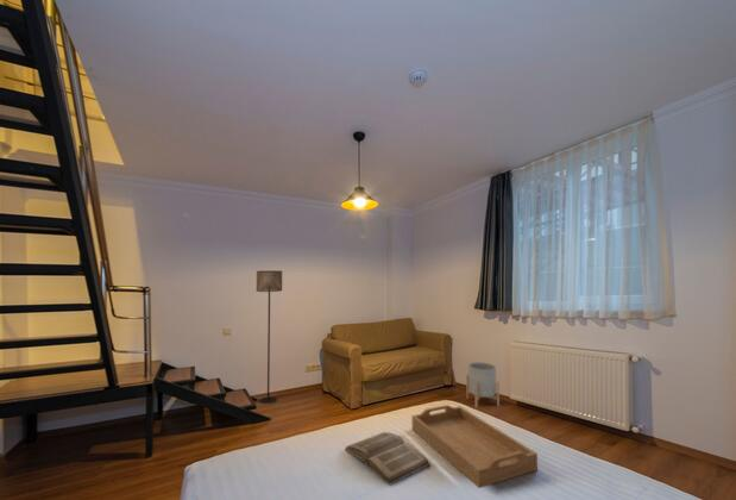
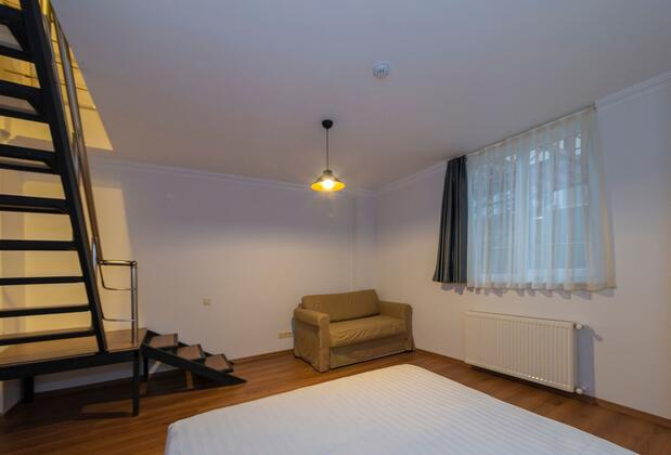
- serving tray (467, 437)
- planter (482, 383)
- floor lamp (269, 335)
- book (385, 451)
